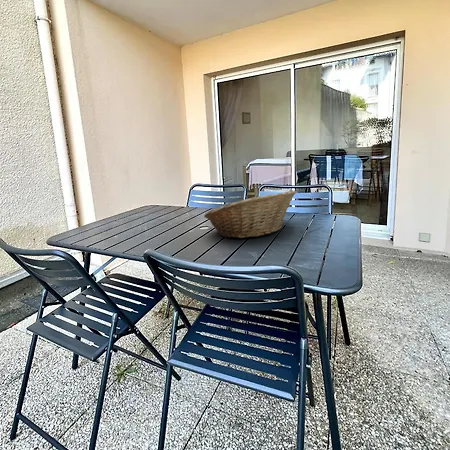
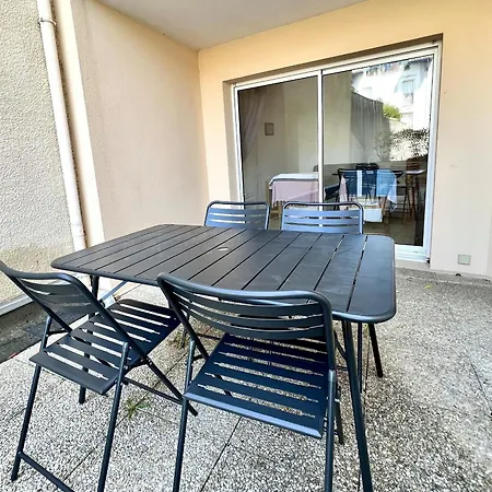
- fruit basket (251, 211)
